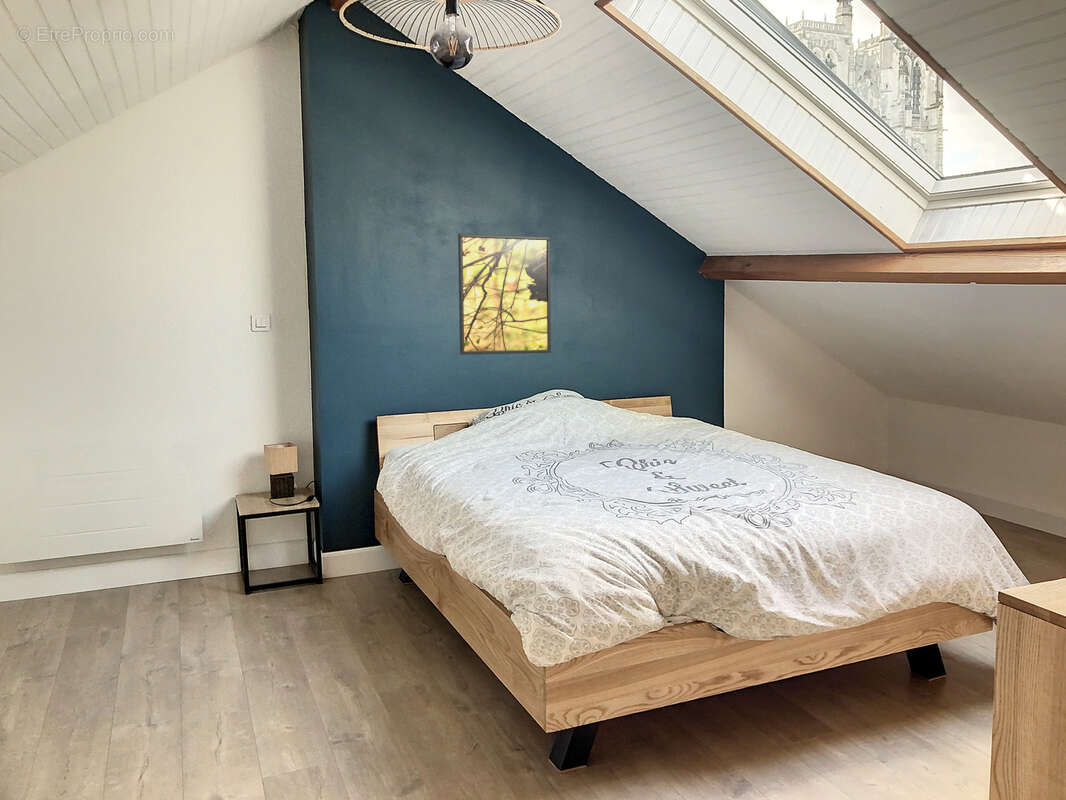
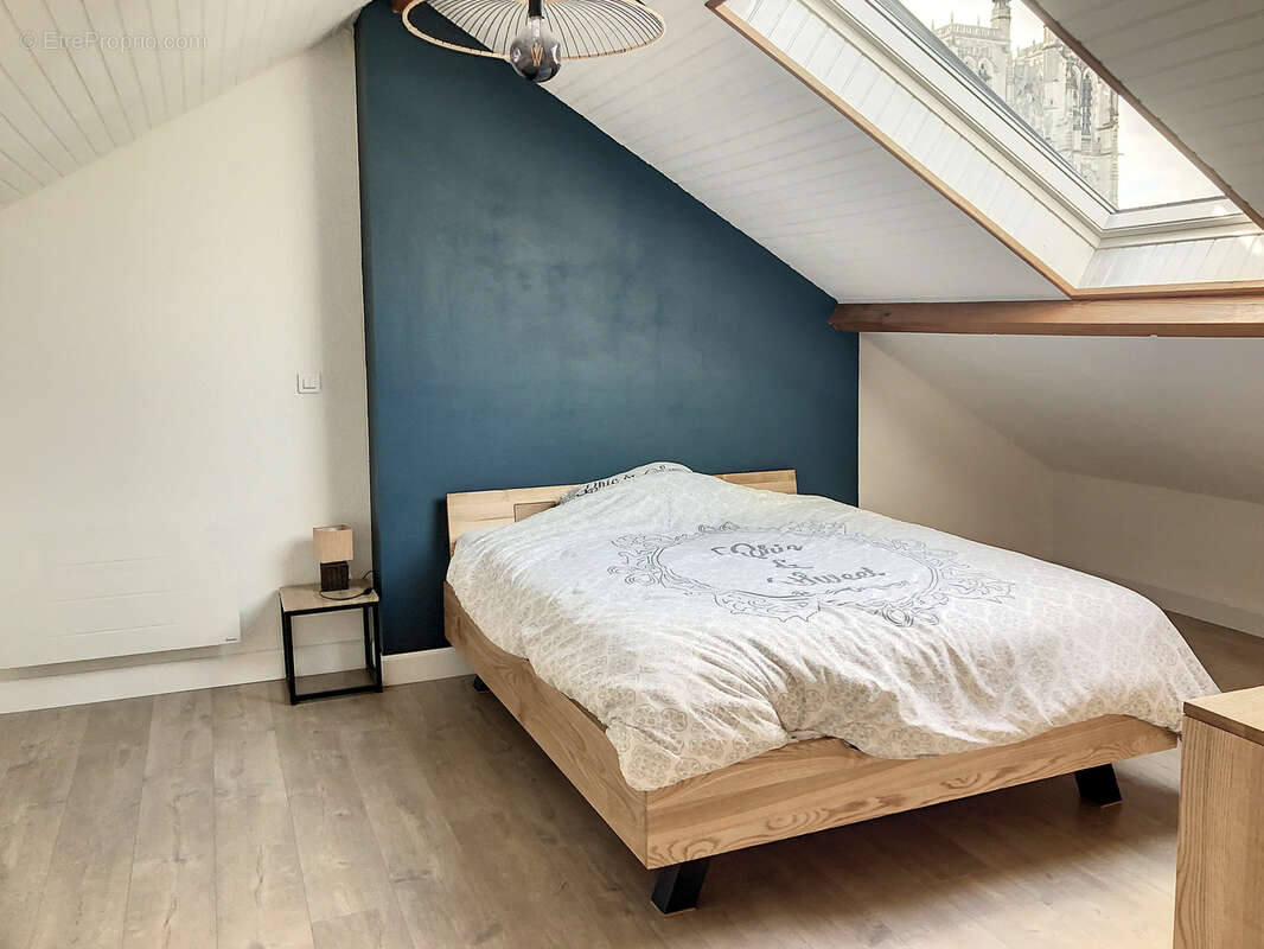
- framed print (505, 294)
